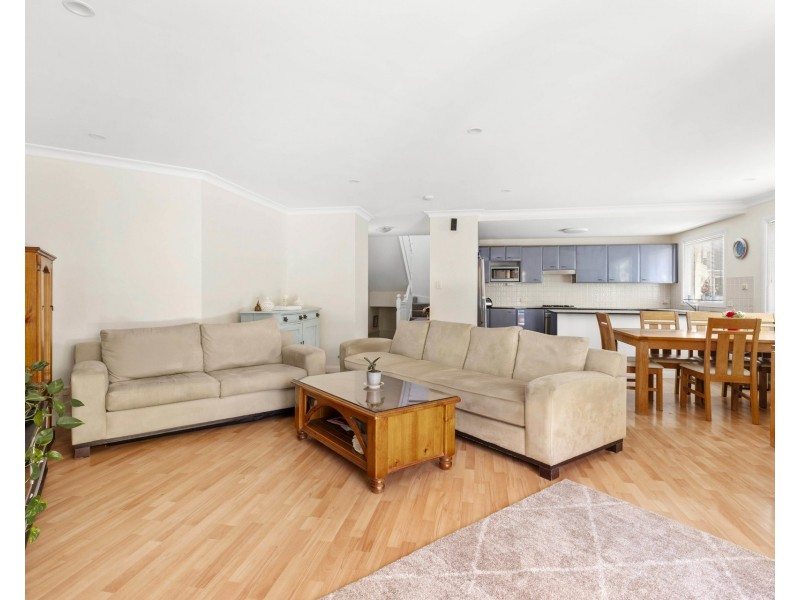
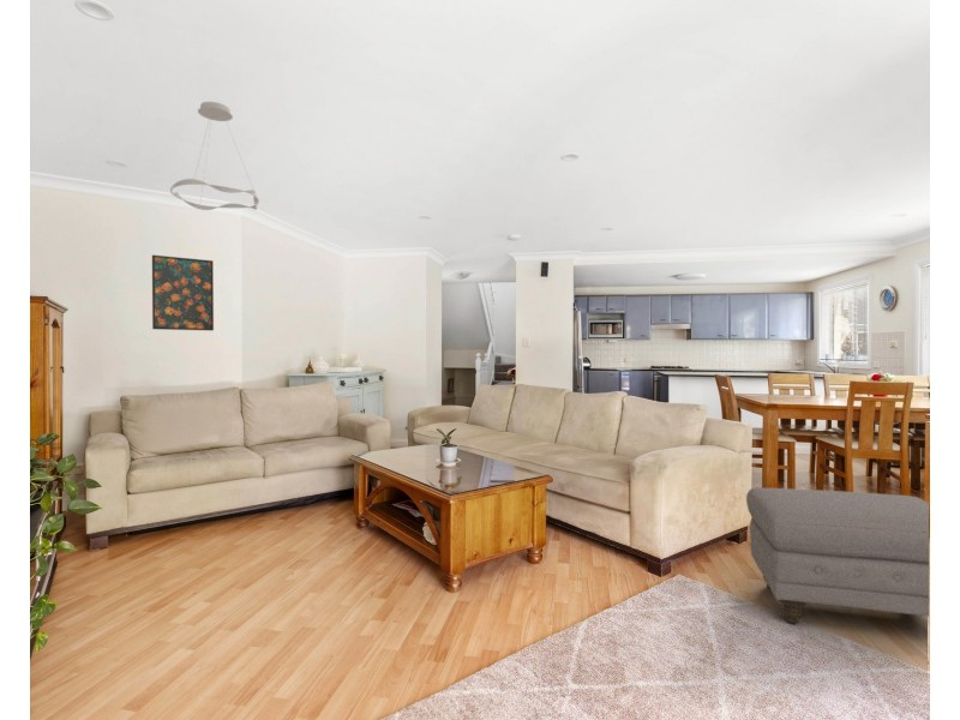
+ ceiling light (206, 154)
+ ottoman (851, 556)
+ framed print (184, 293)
